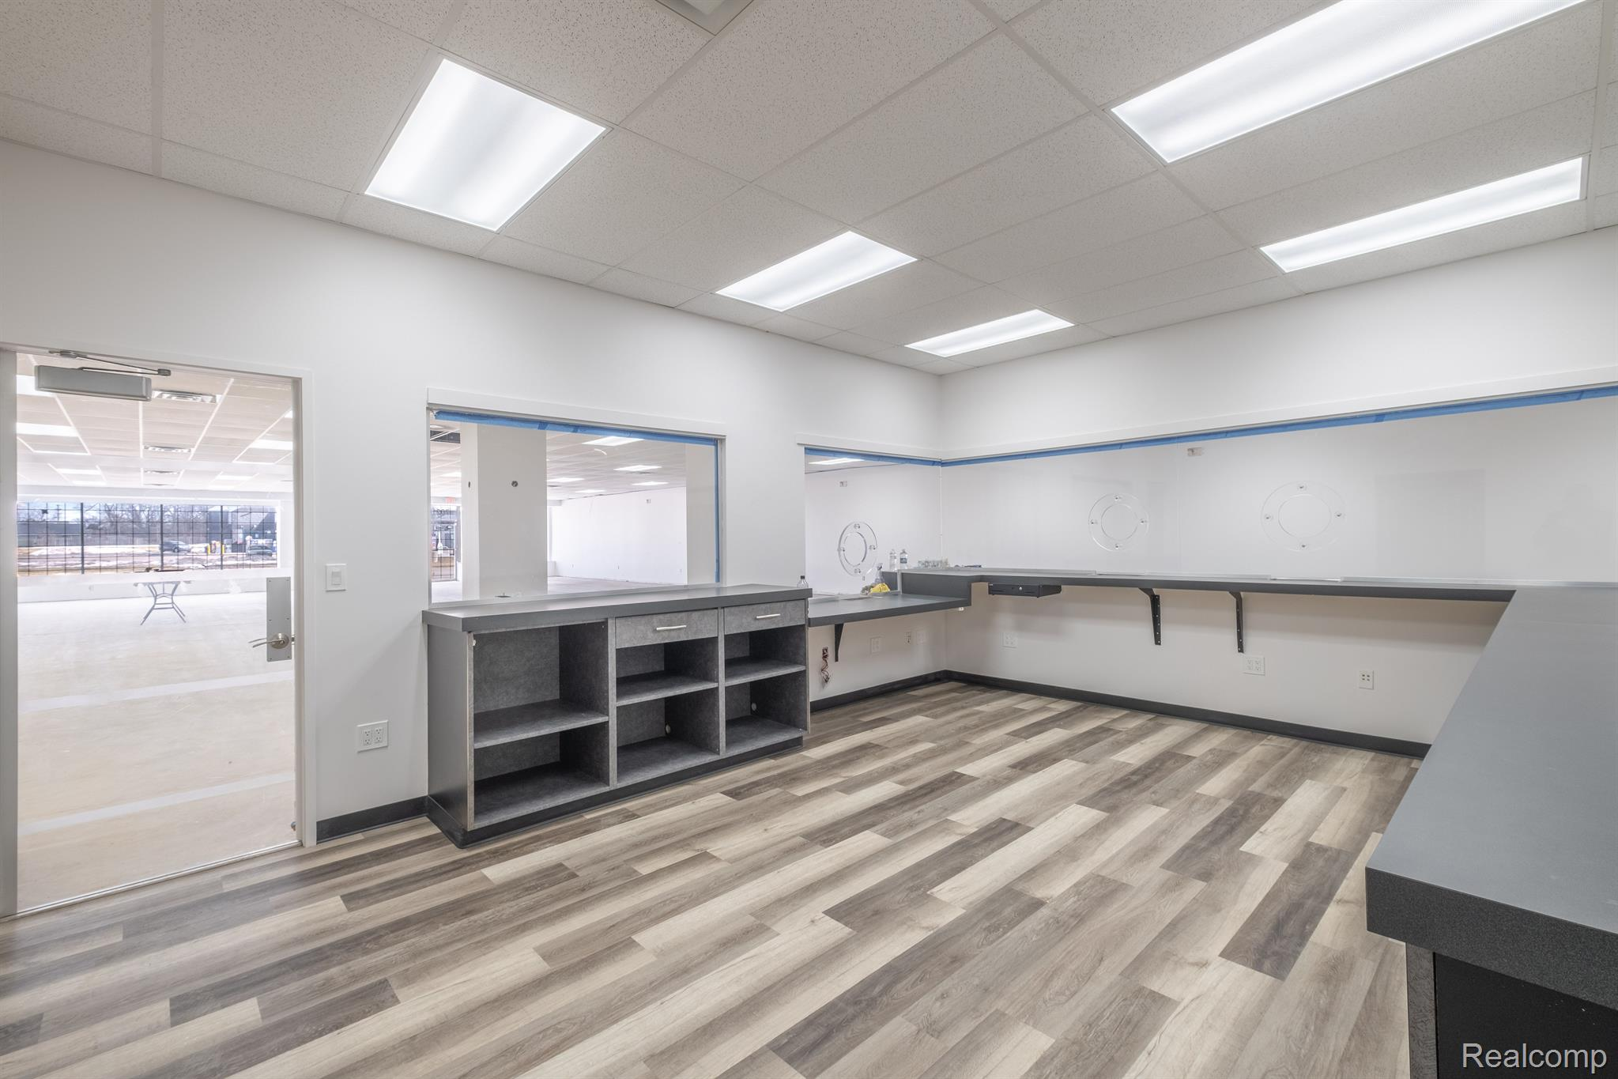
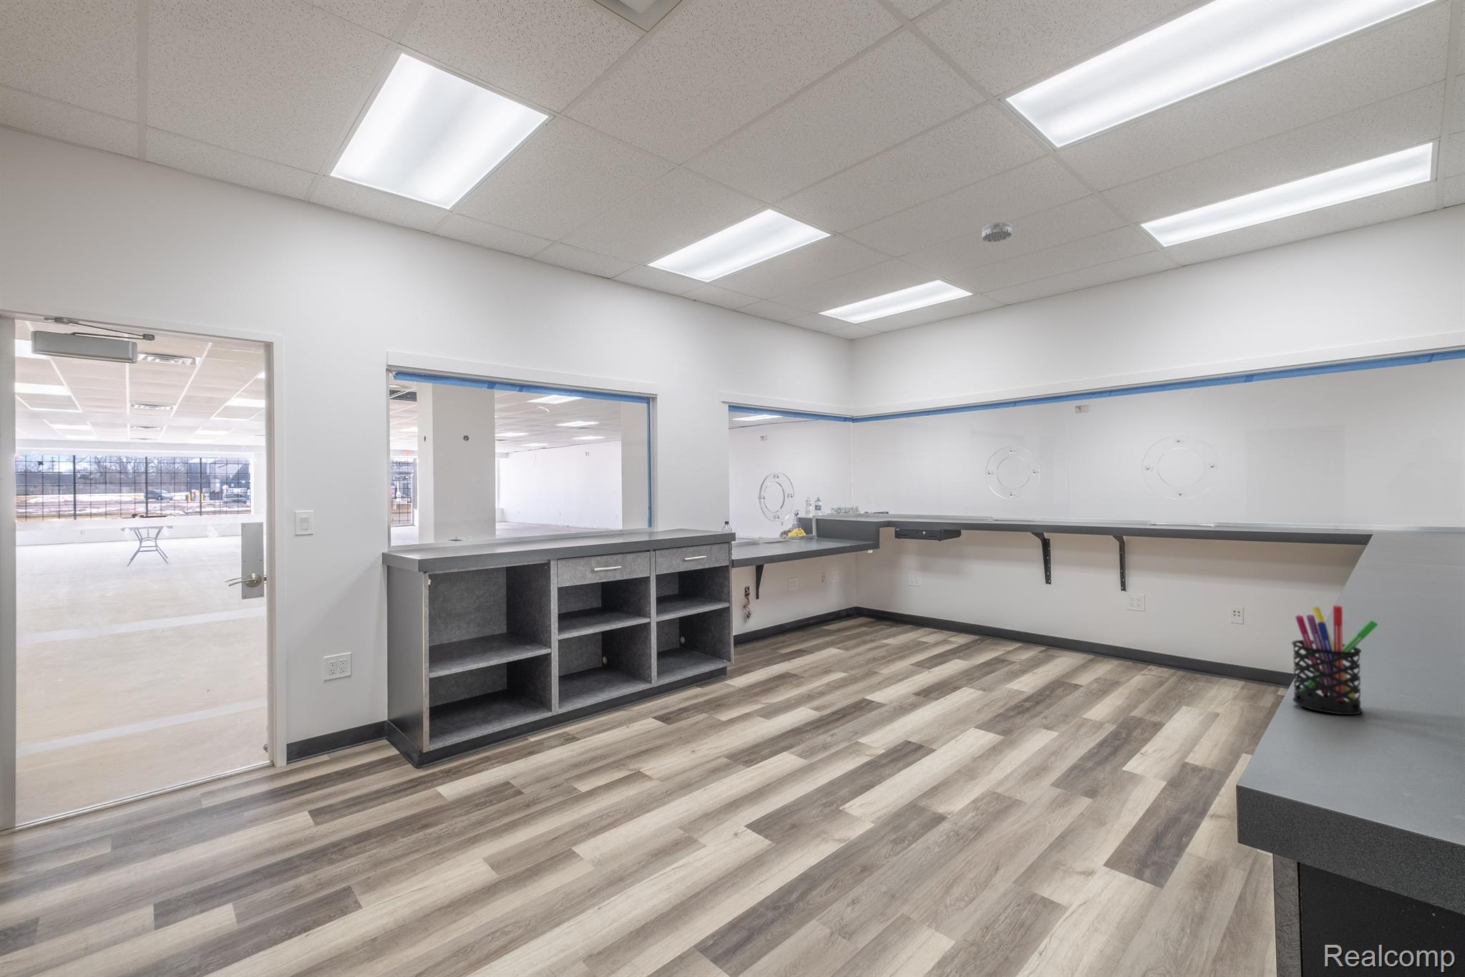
+ smoke detector (996, 231)
+ pen holder (1335, 655)
